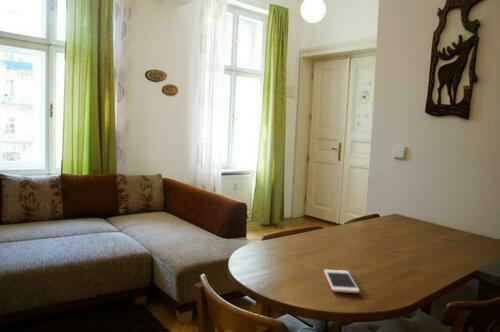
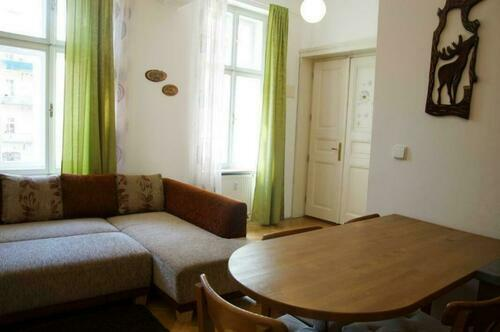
- cell phone (340, 280)
